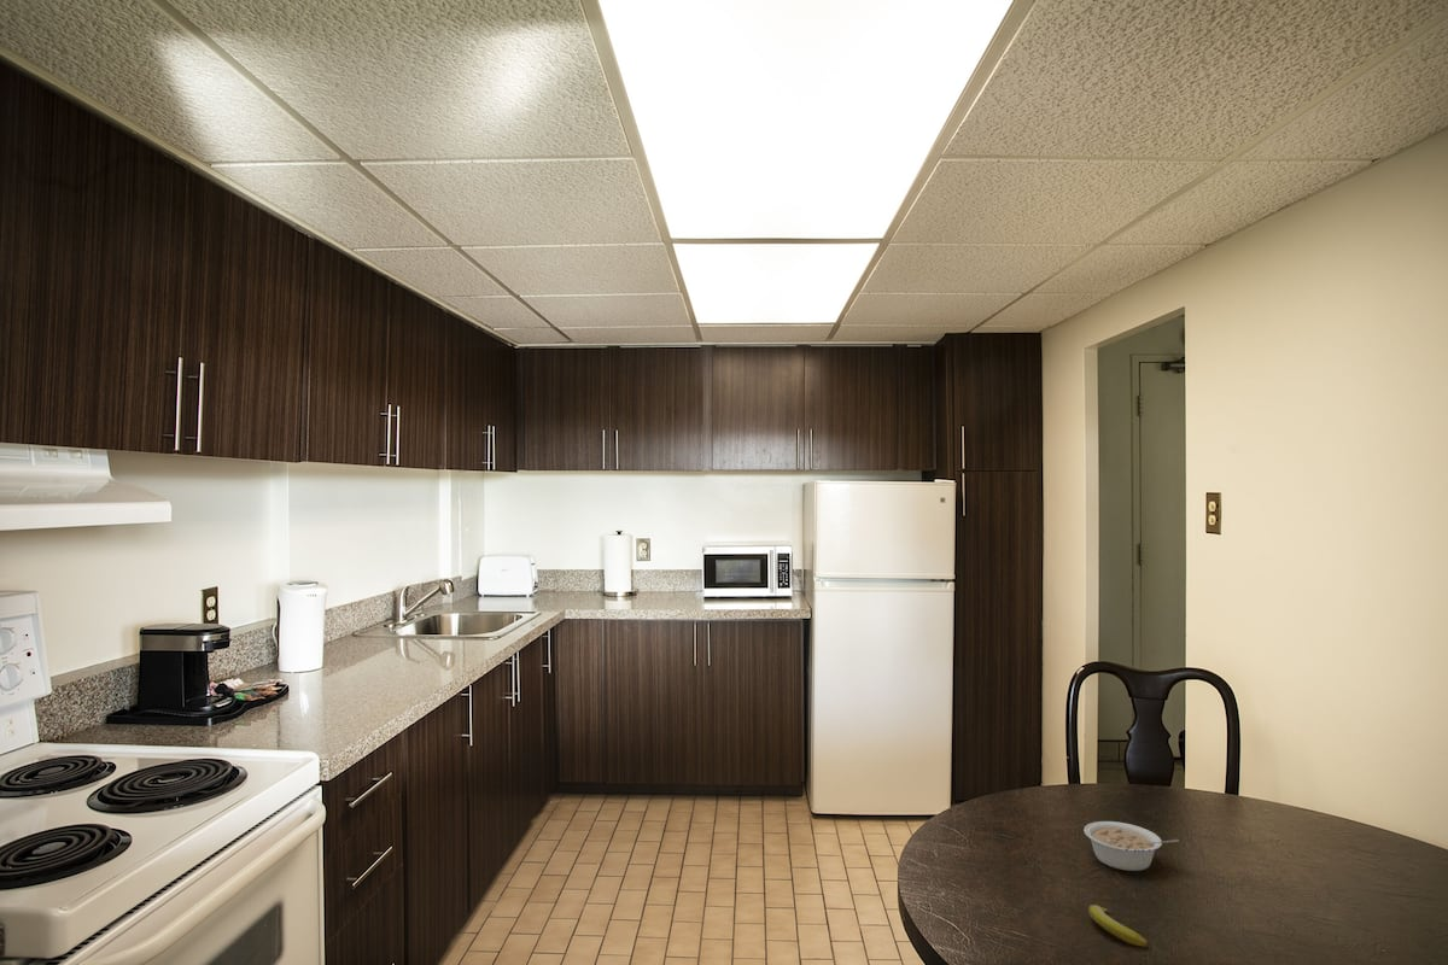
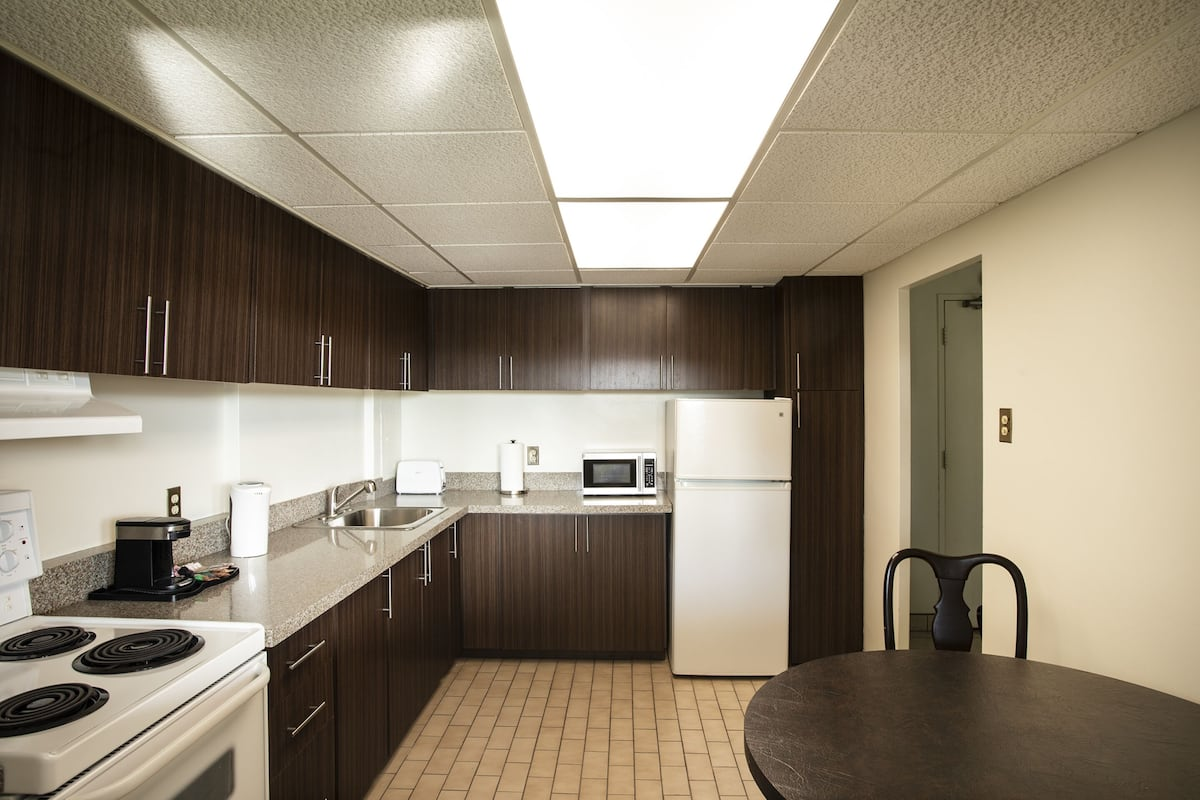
- banana (1113, 920)
- legume (1125, 844)
